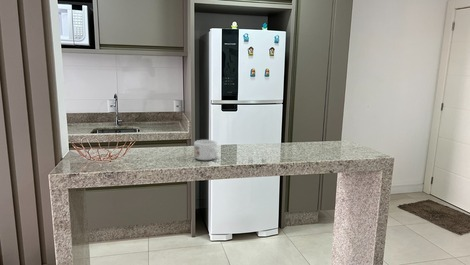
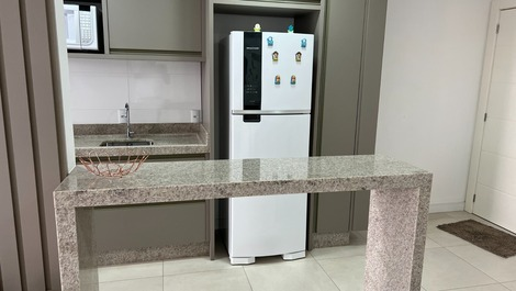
- mug (207, 150)
